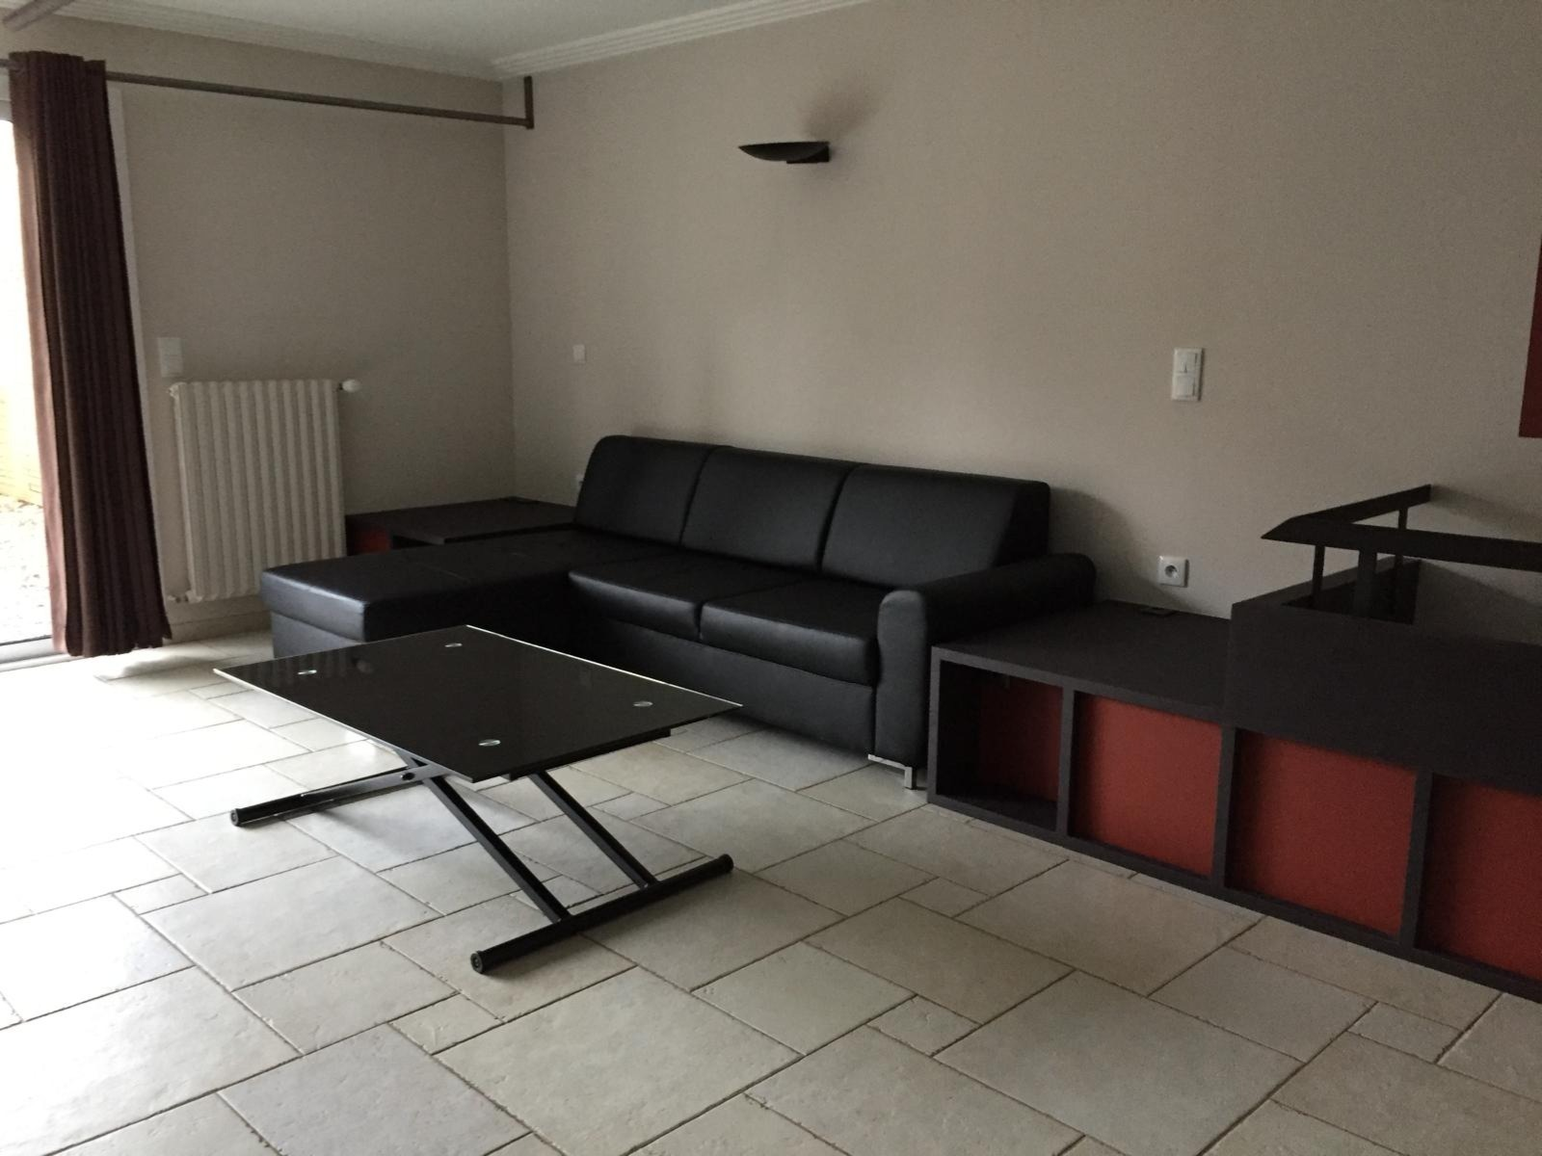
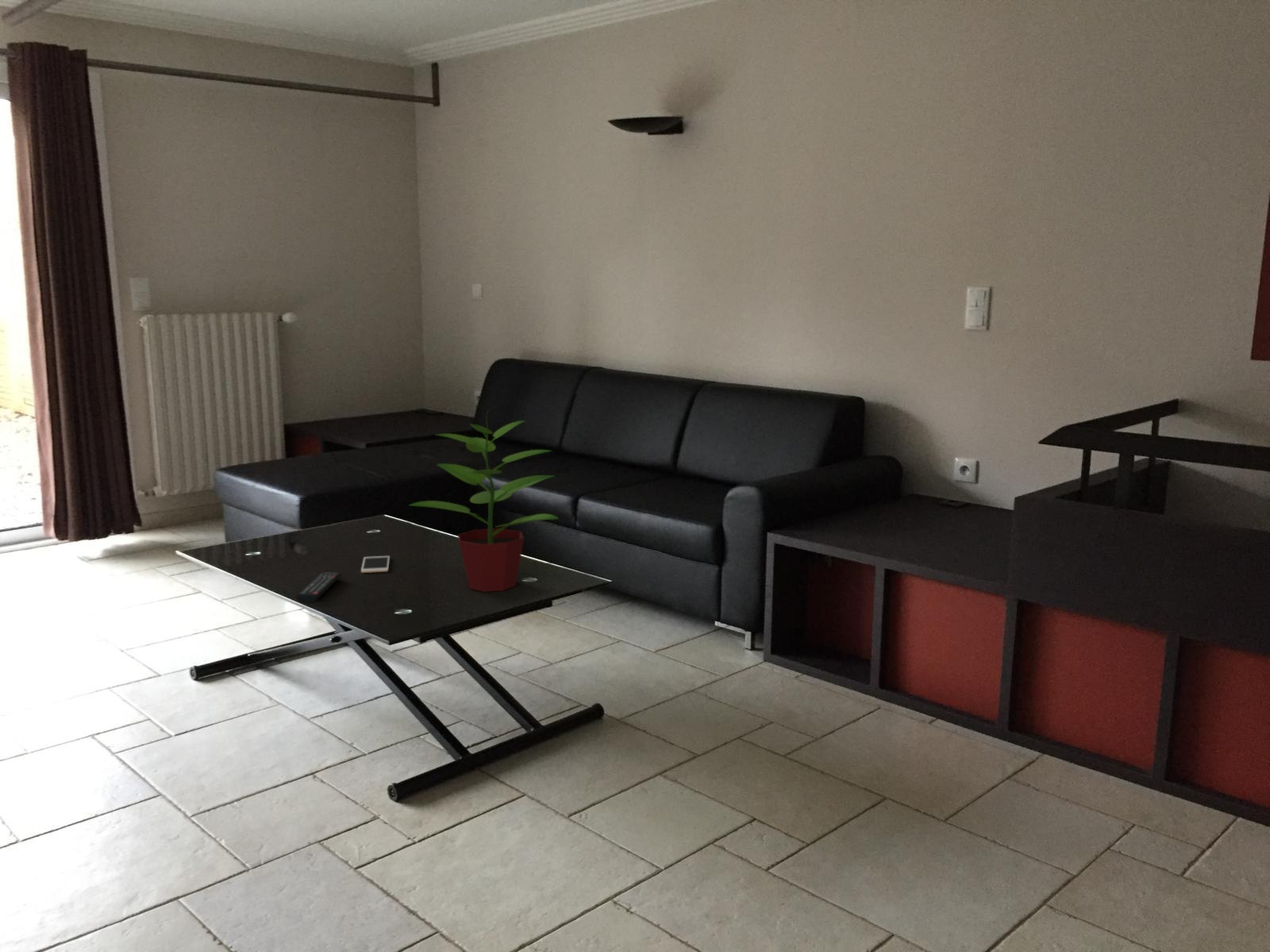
+ remote control (320, 586)
+ cell phone (375, 564)
+ potted plant (484, 499)
